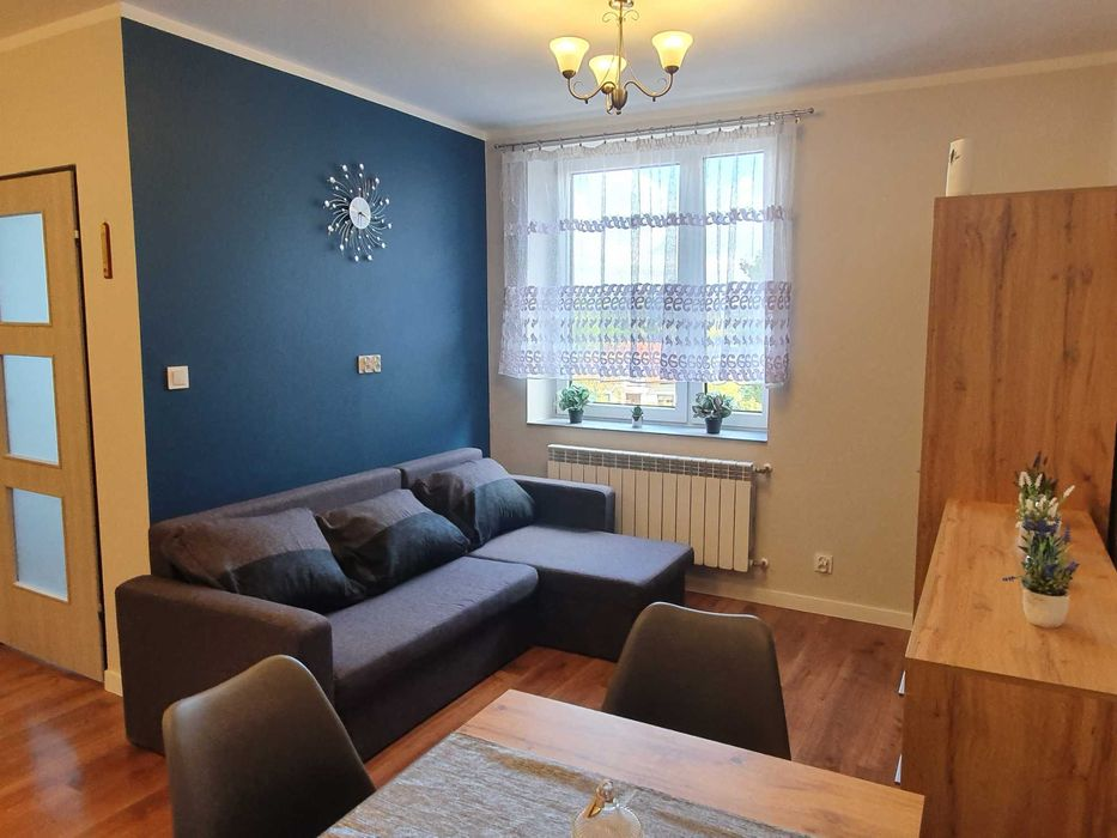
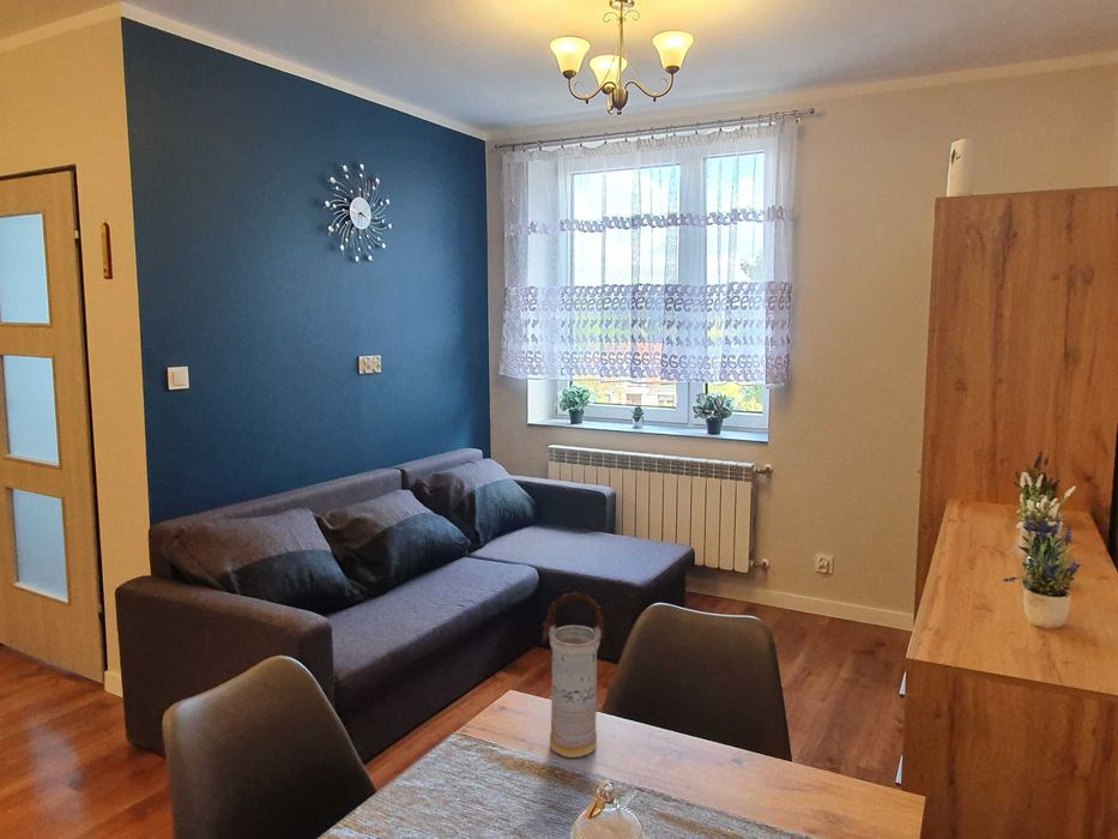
+ vase (573, 670)
